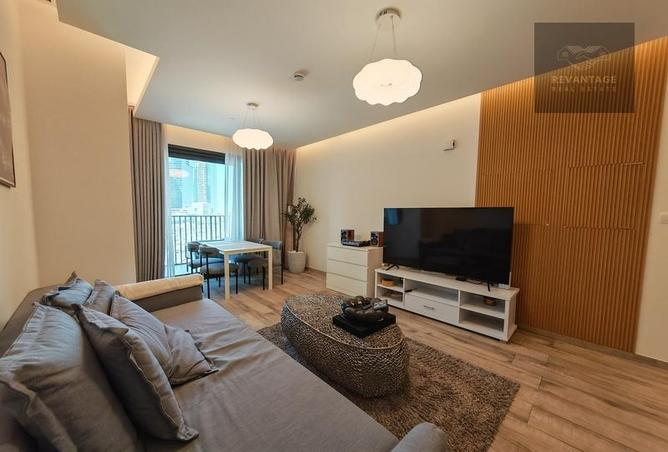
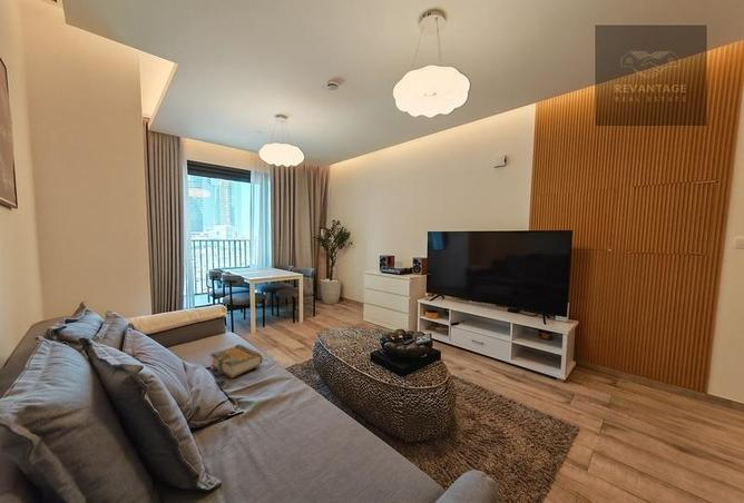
+ book (236, 358)
